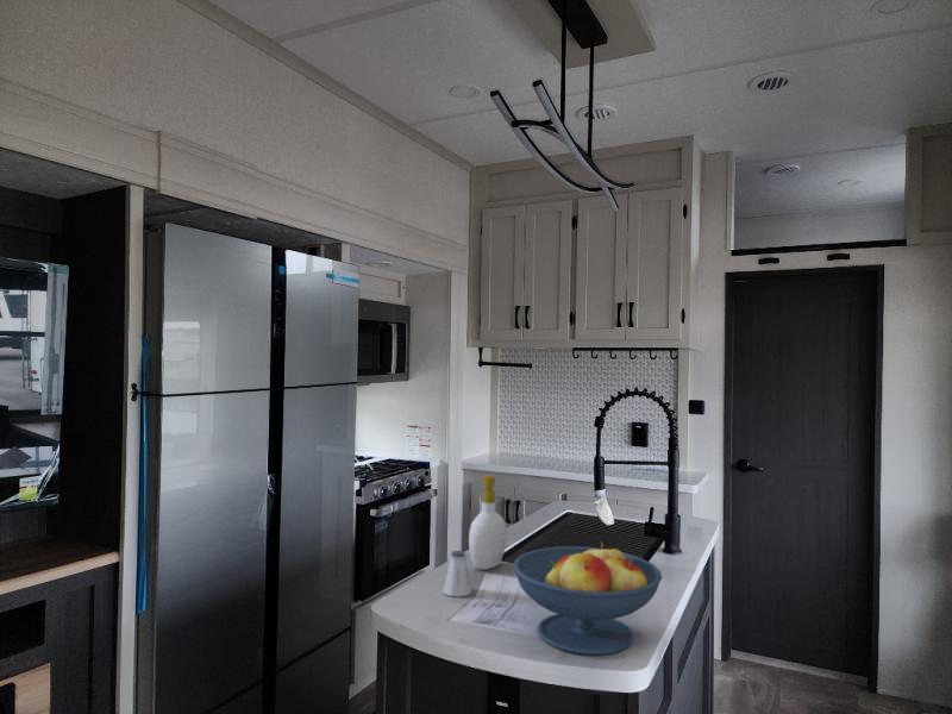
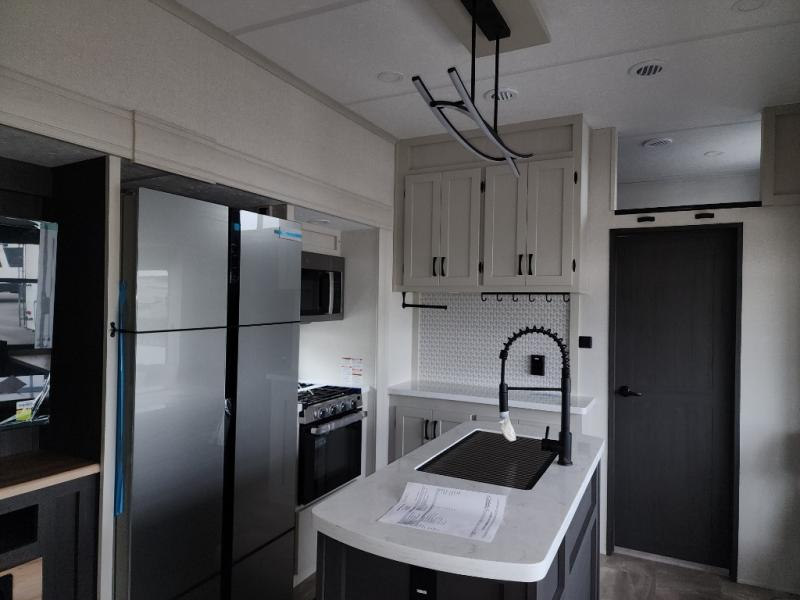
- fruit bowl (585, 588)
- saltshaker (457, 571)
- soap bottle (487, 520)
